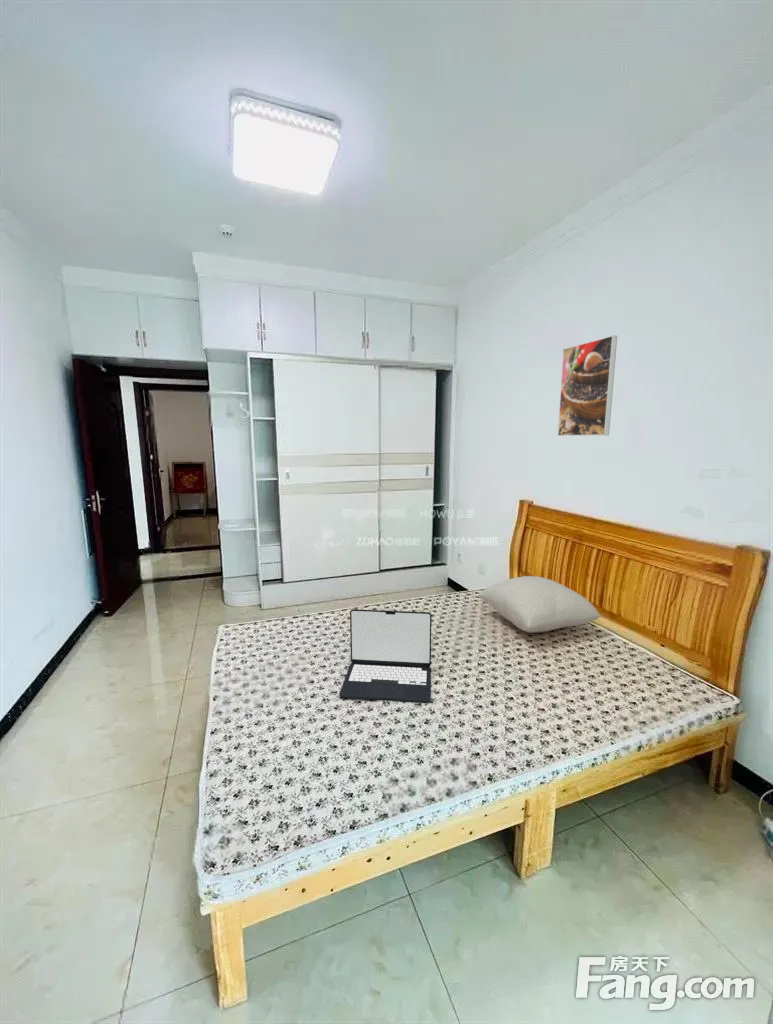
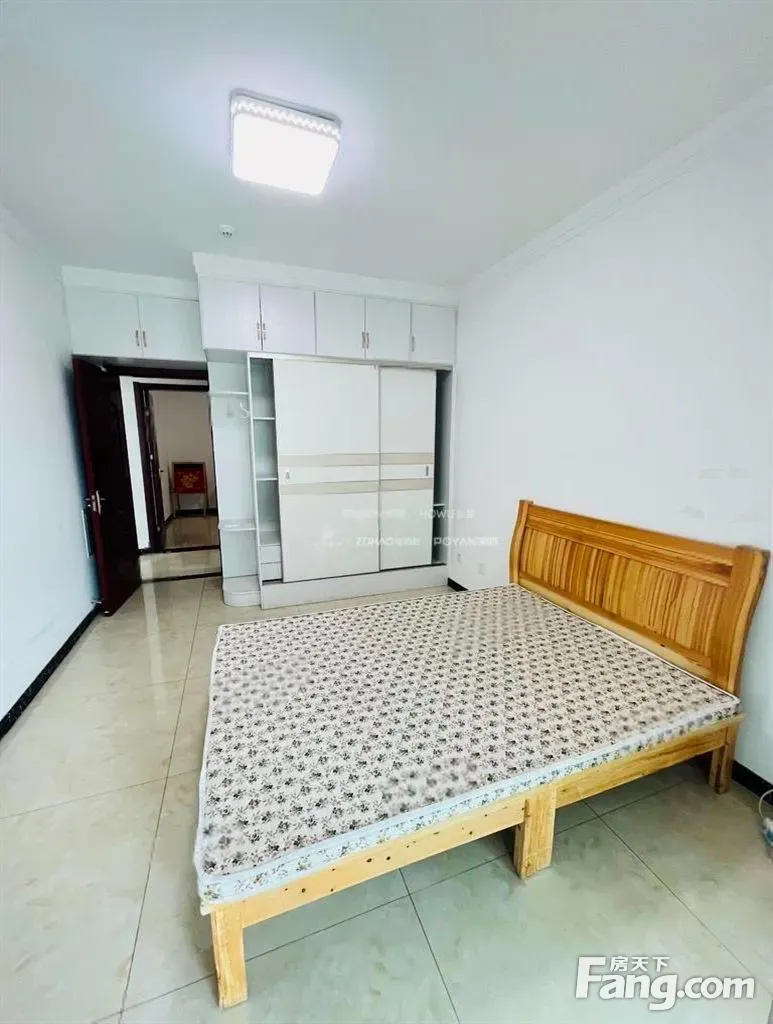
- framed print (584, 390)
- pillow (536, 602)
- laptop (387, 653)
